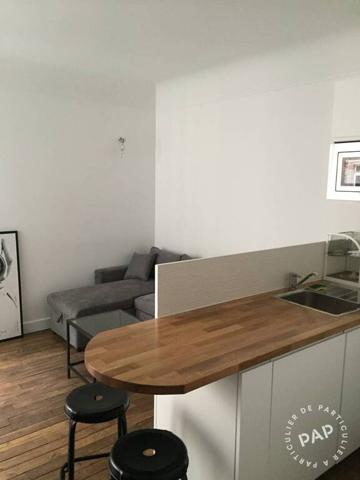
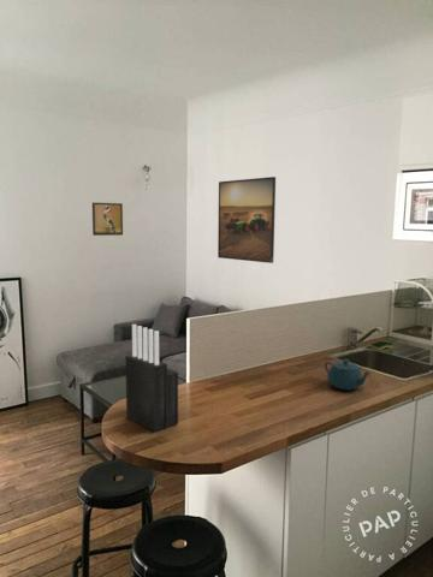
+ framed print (107, 219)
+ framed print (244, 220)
+ knife block (154, 373)
+ teapot (346, 373)
